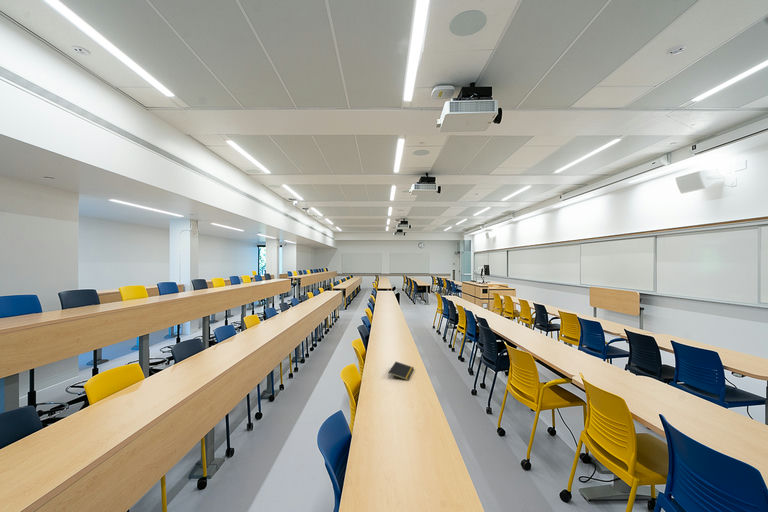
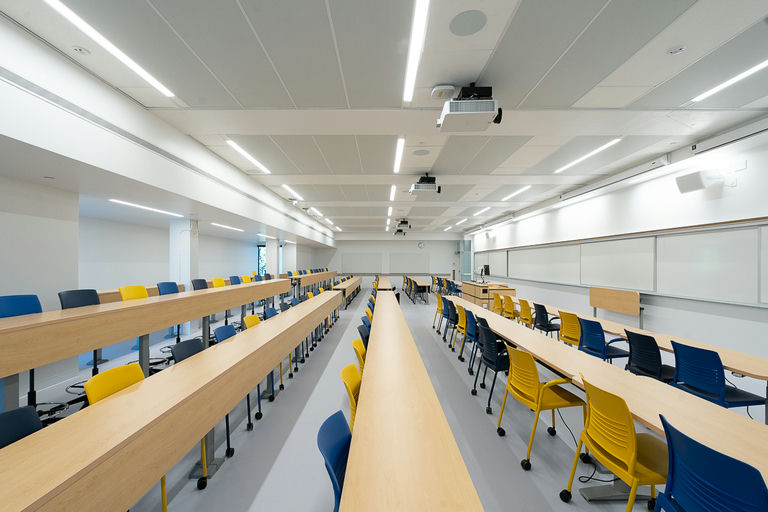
- notepad (401, 370)
